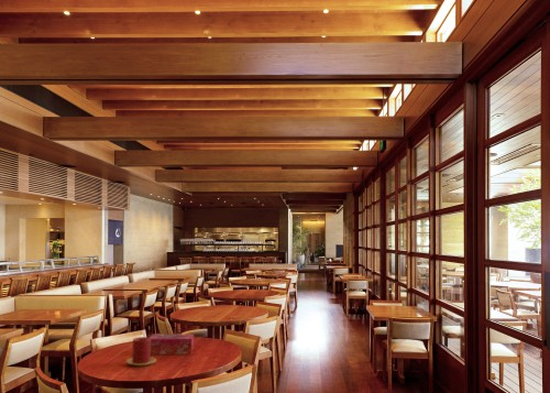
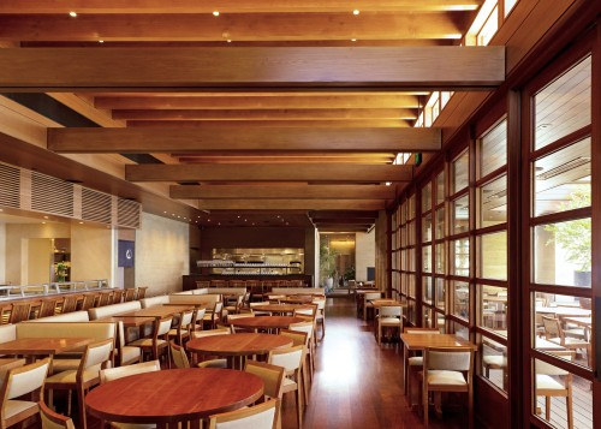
- candle (141, 350)
- tissue box (170, 343)
